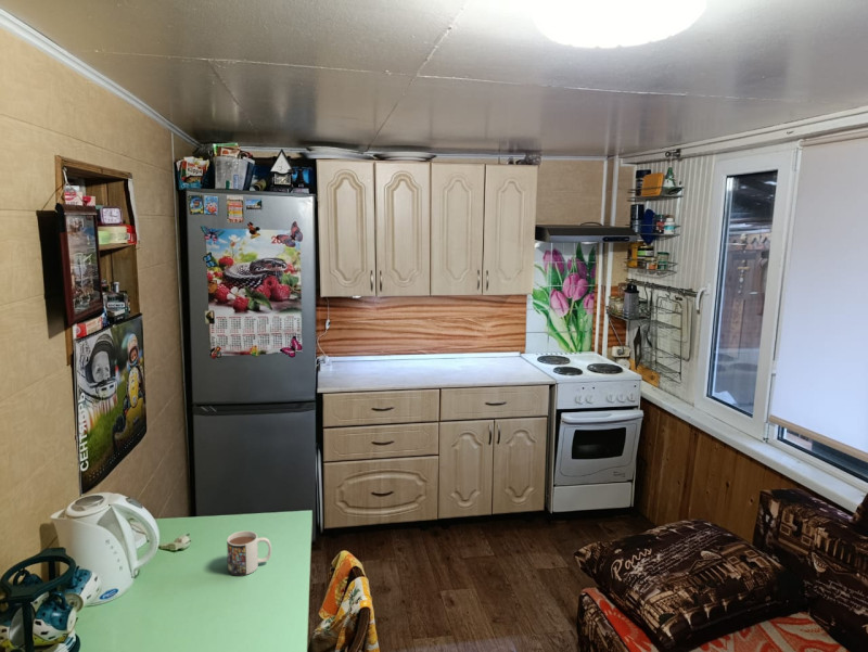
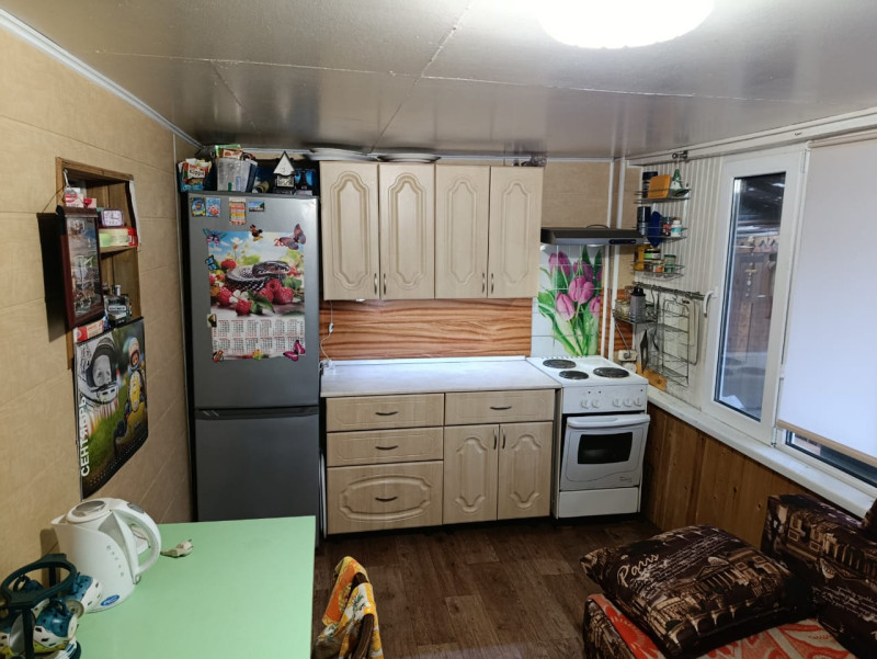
- mug (250, 551)
